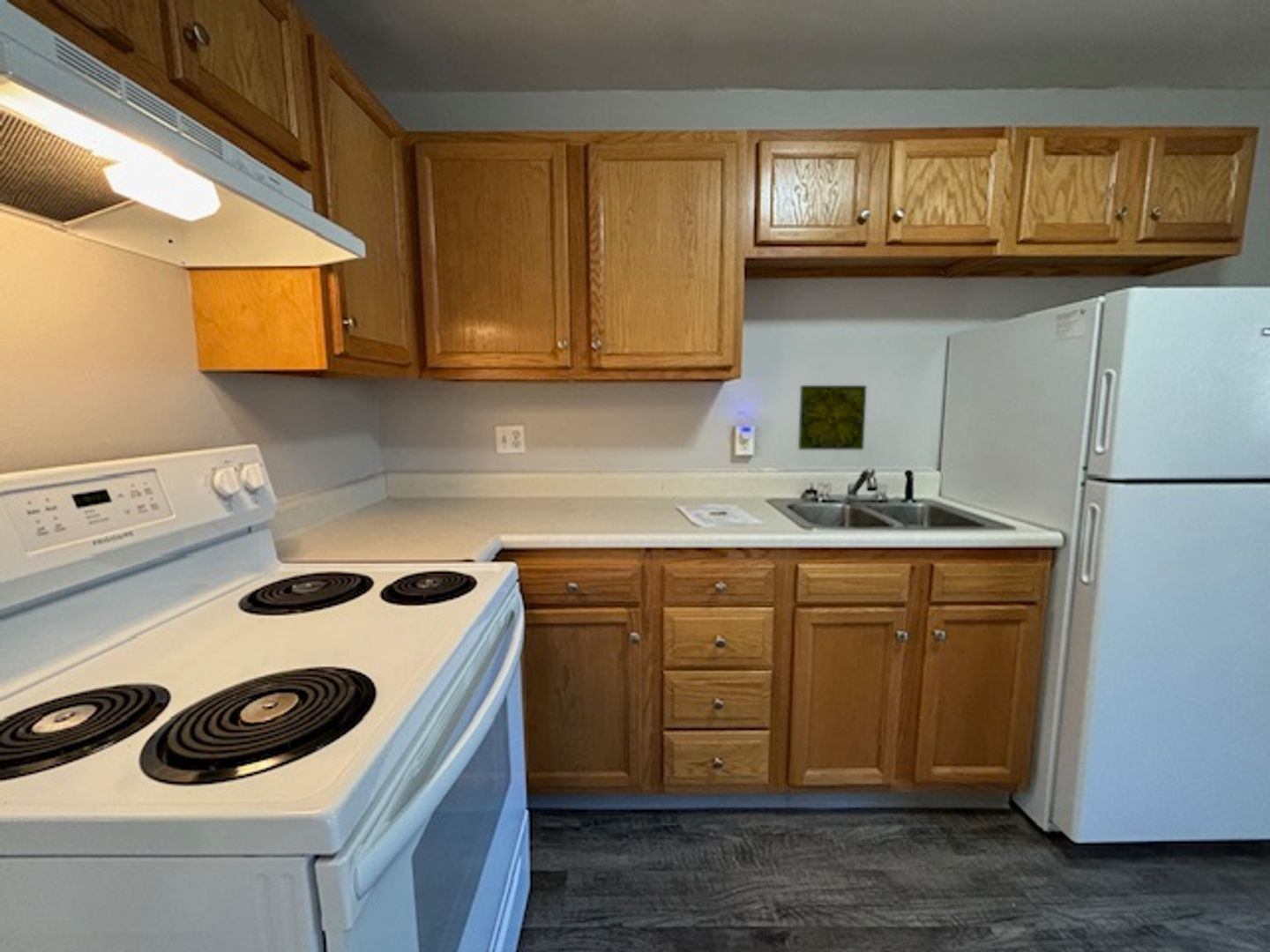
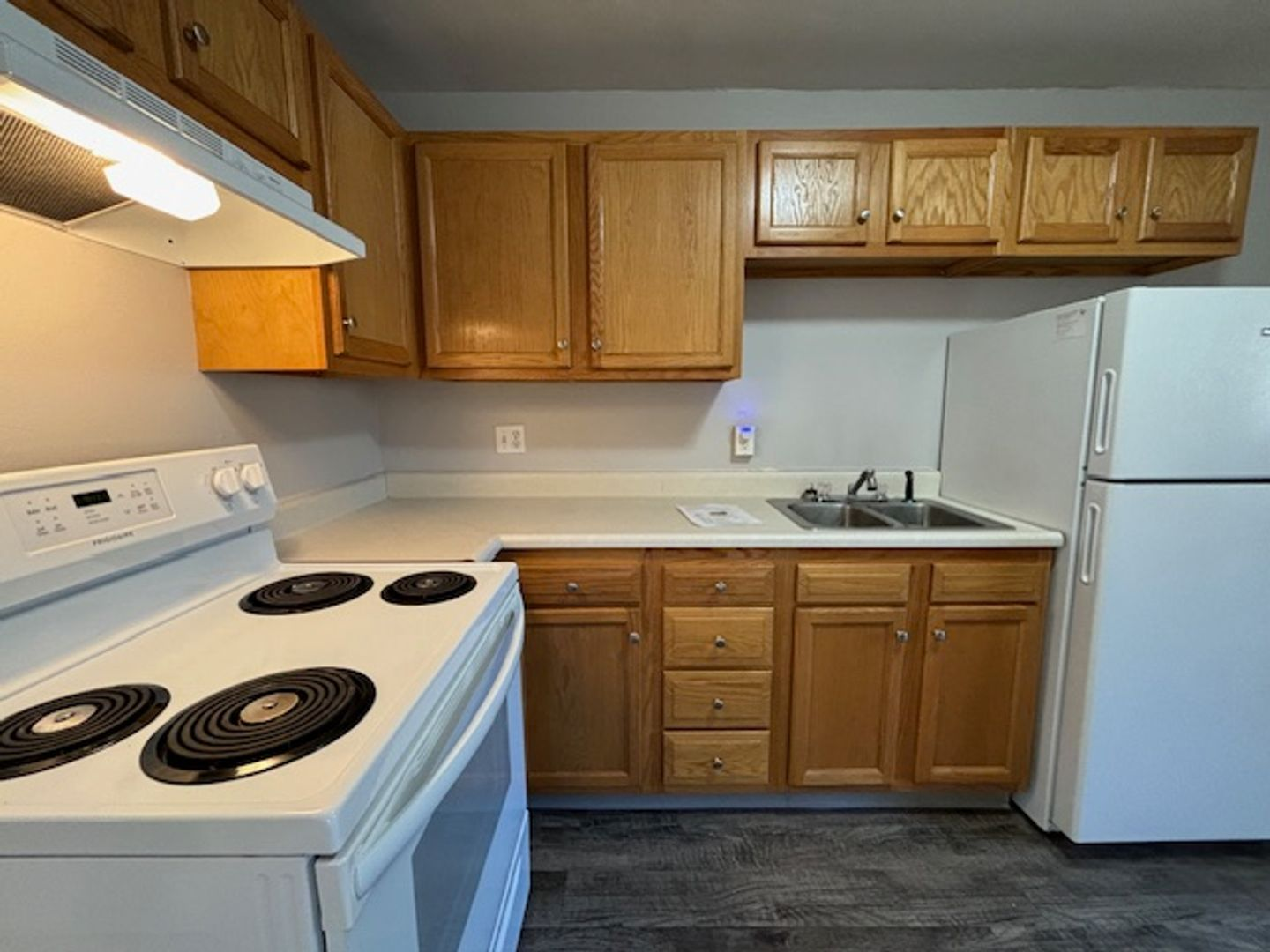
- decorative tile (832, 417)
